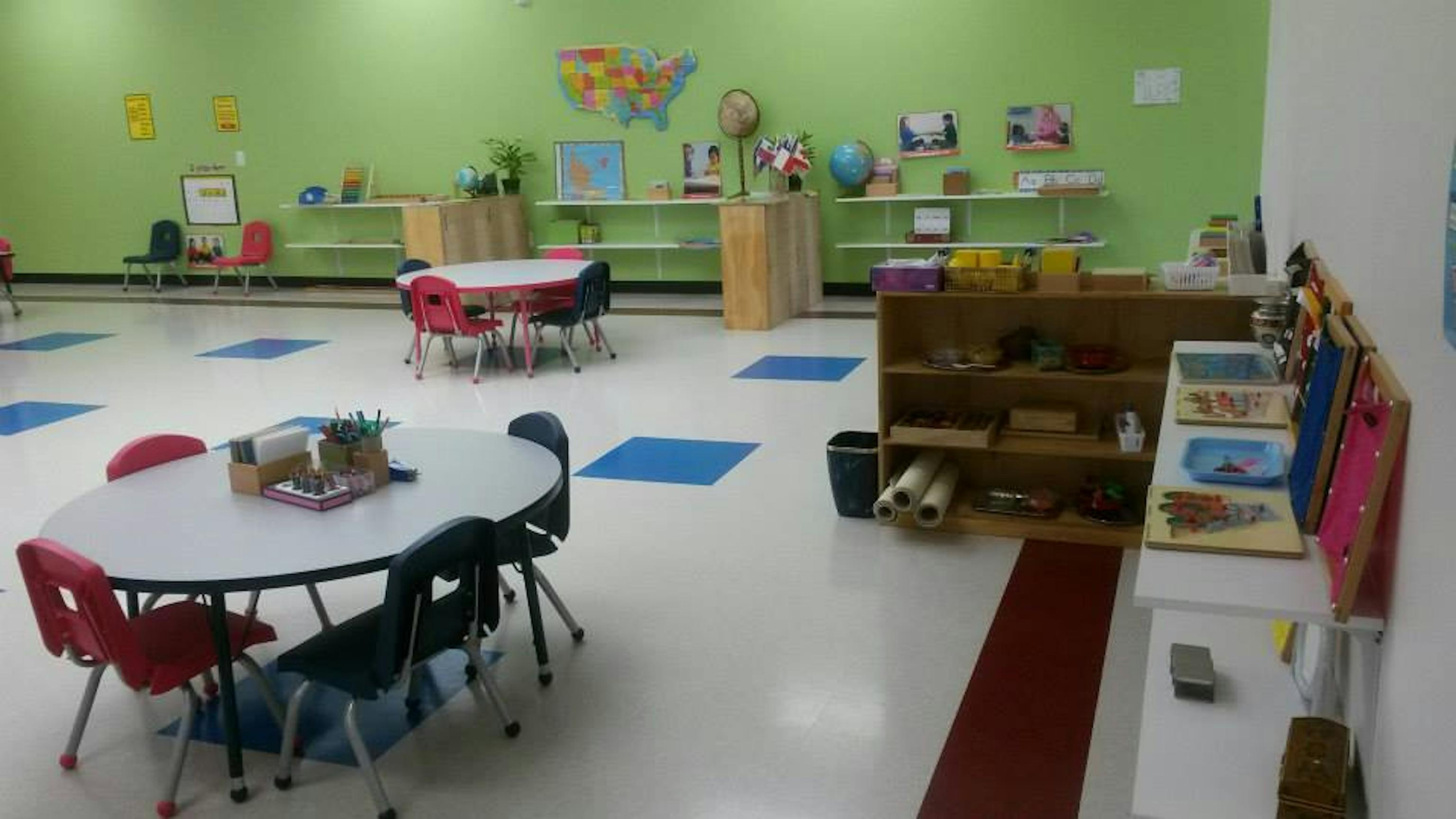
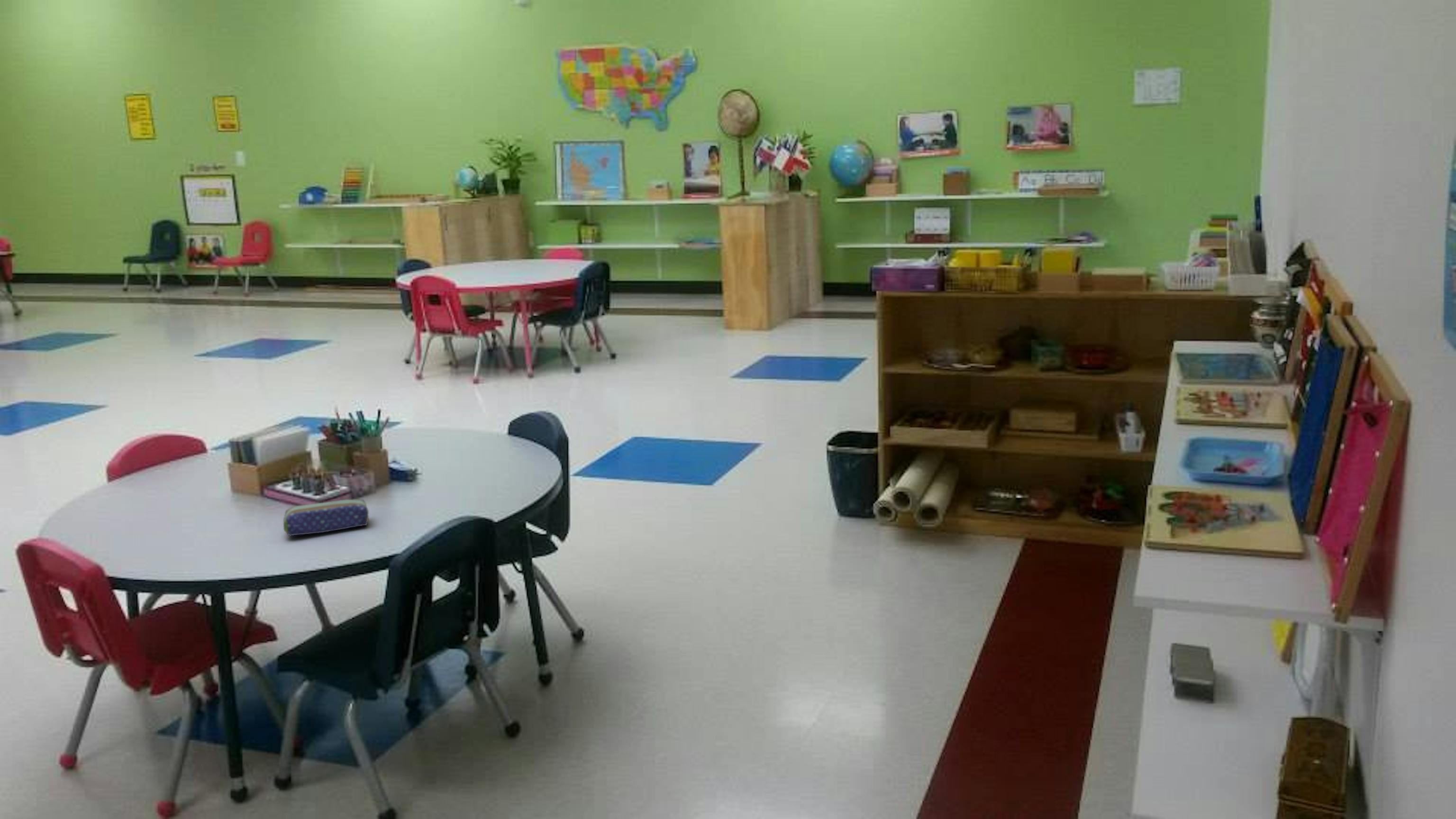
+ pencil case (326, 516)
